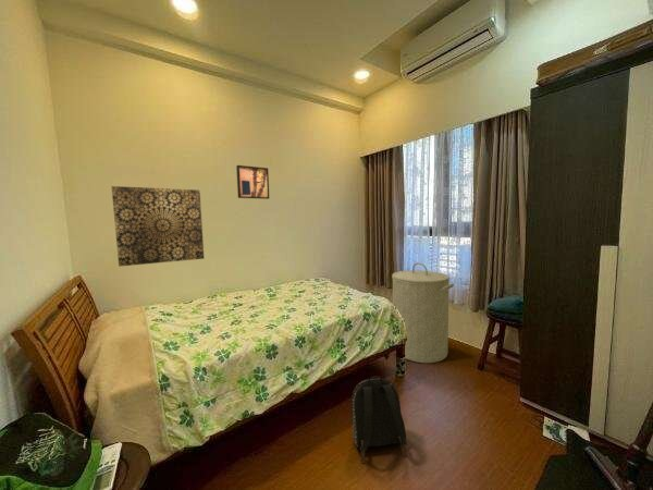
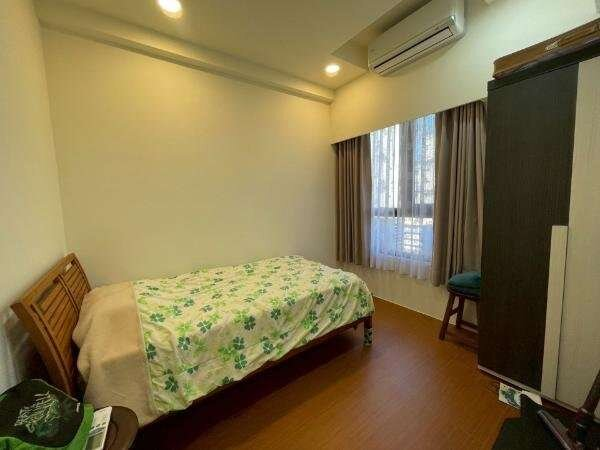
- wall art (161, 225)
- backpack (378, 411)
- wall art (252, 182)
- laundry hamper (419, 307)
